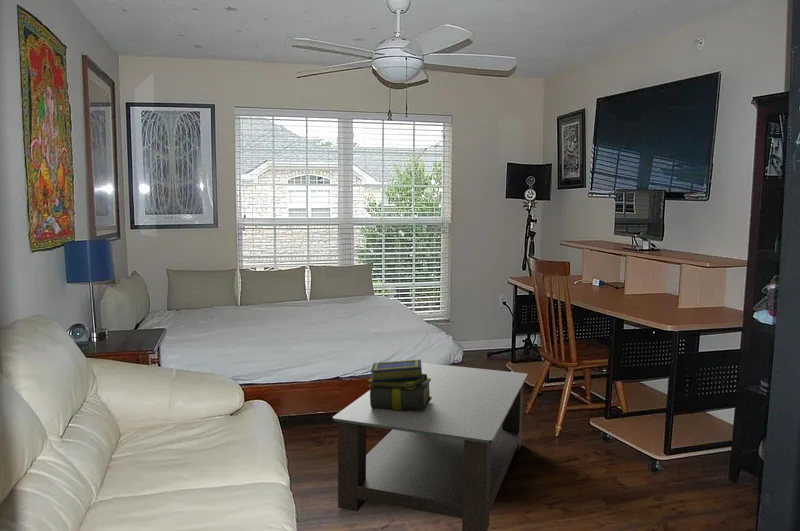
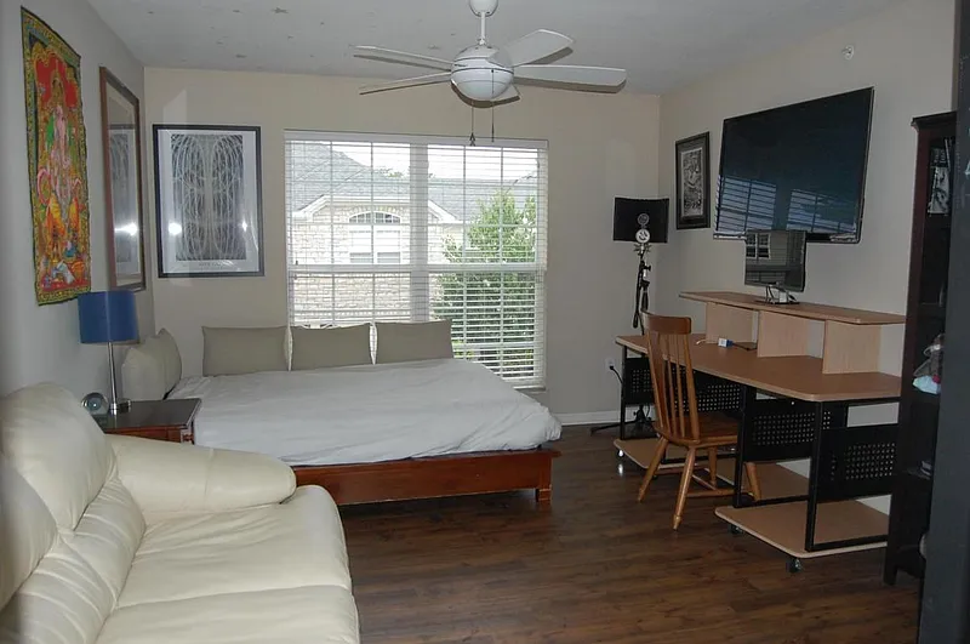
- coffee table (441, 433)
- stack of books (398, 383)
